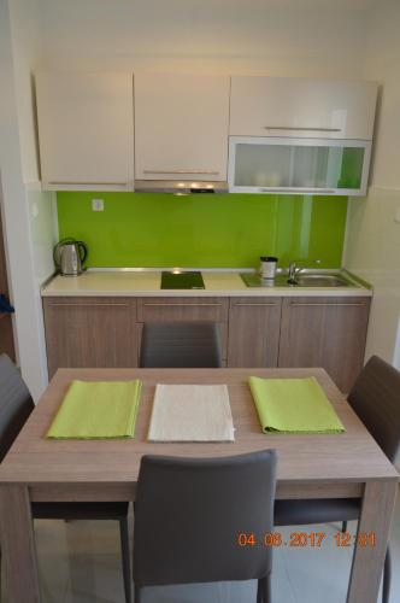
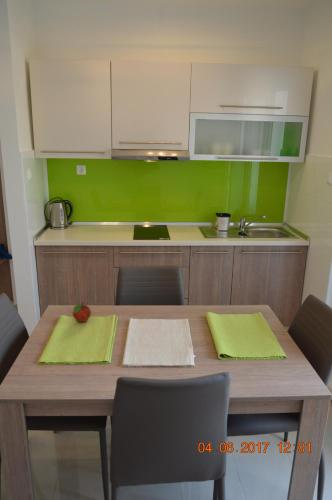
+ fruit (81, 312)
